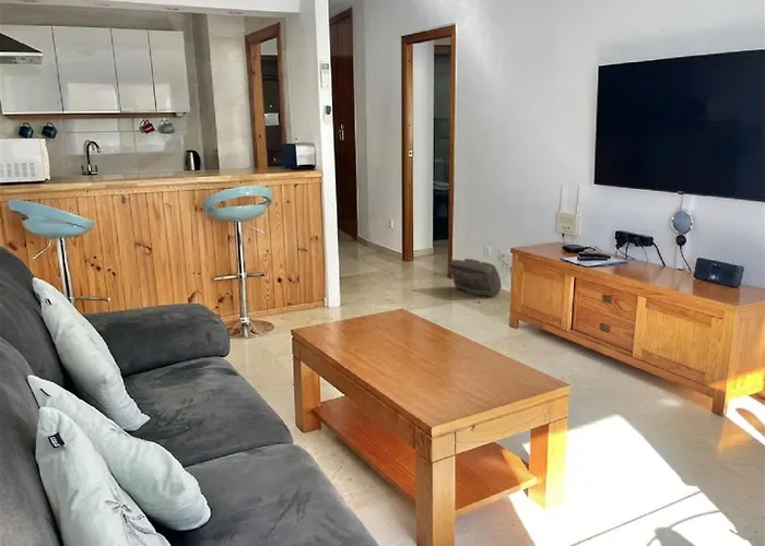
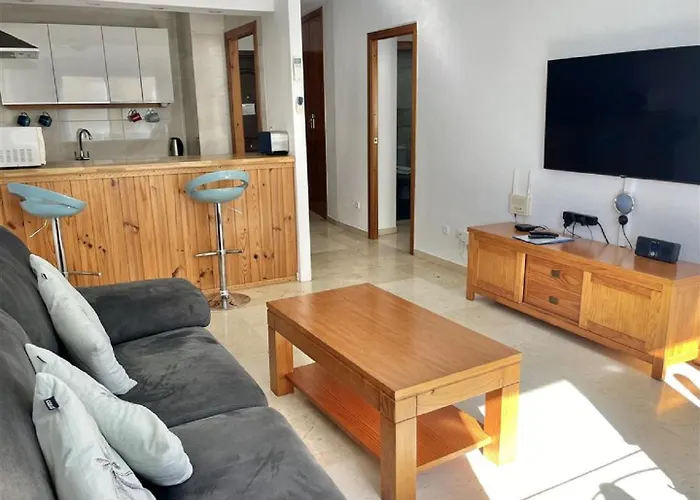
- backpack (473, 276)
